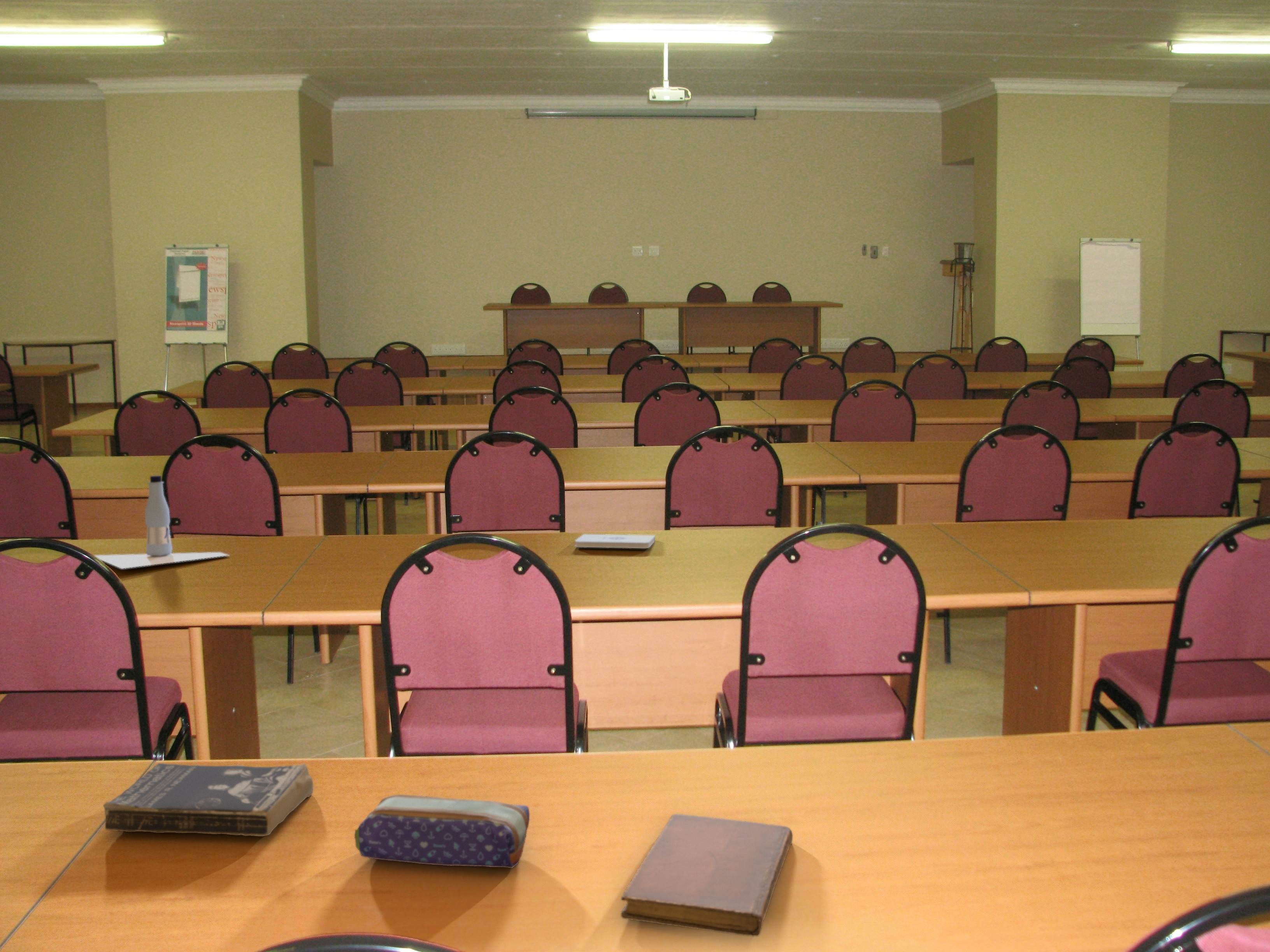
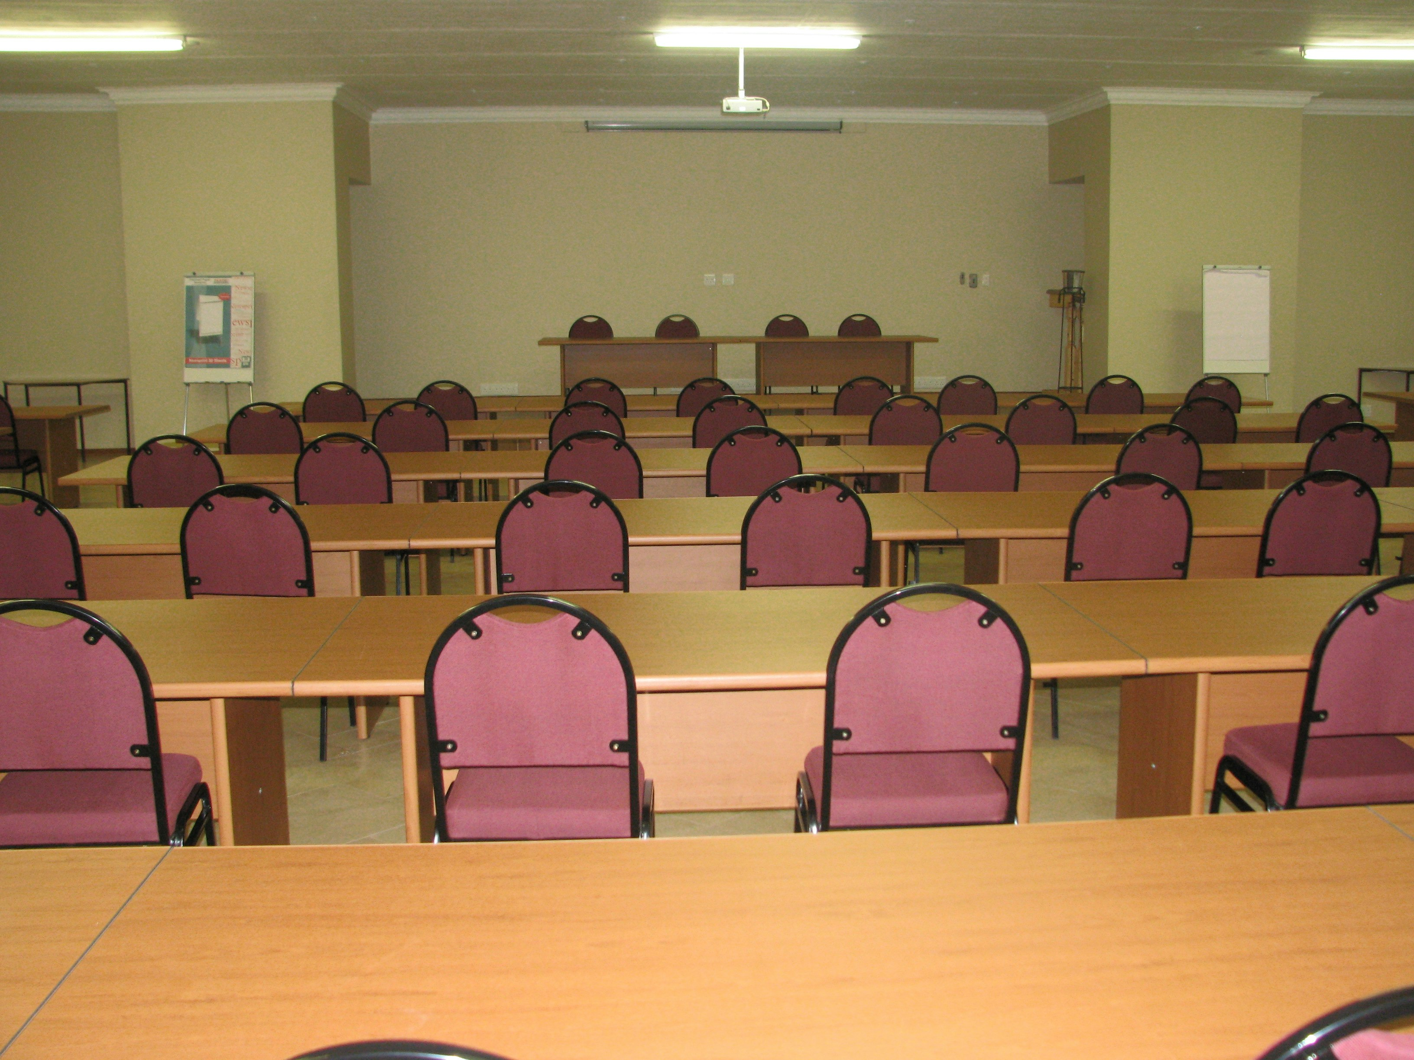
- pencil case (444, 830)
- notebook (712, 868)
- notepad (615, 541)
- bottle (157, 516)
- book (213, 797)
